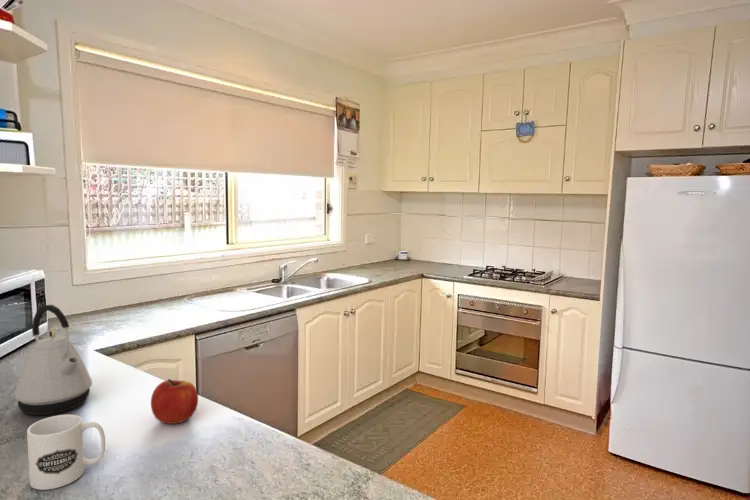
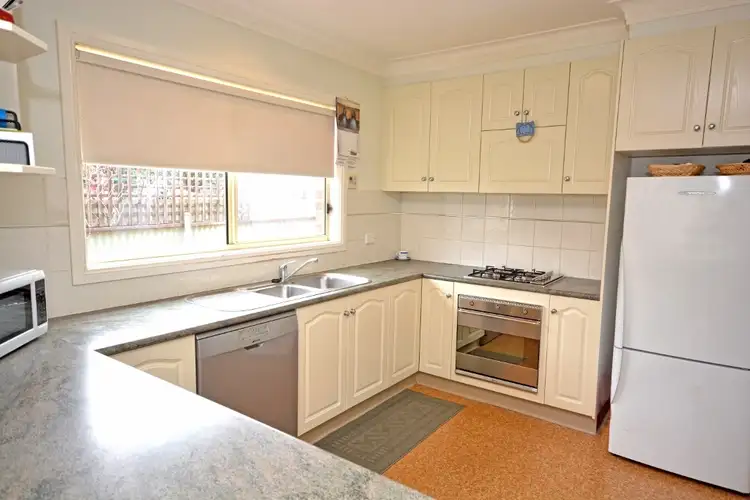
- kettle (54, 355)
- apple (174, 398)
- mug (68, 448)
